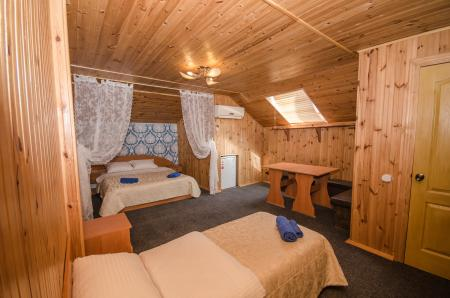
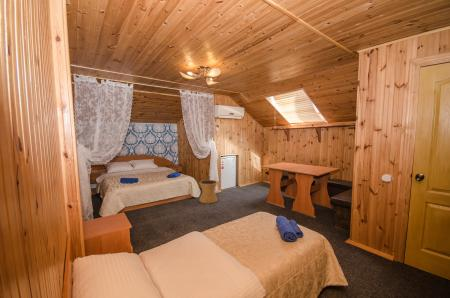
+ side table (208, 191)
